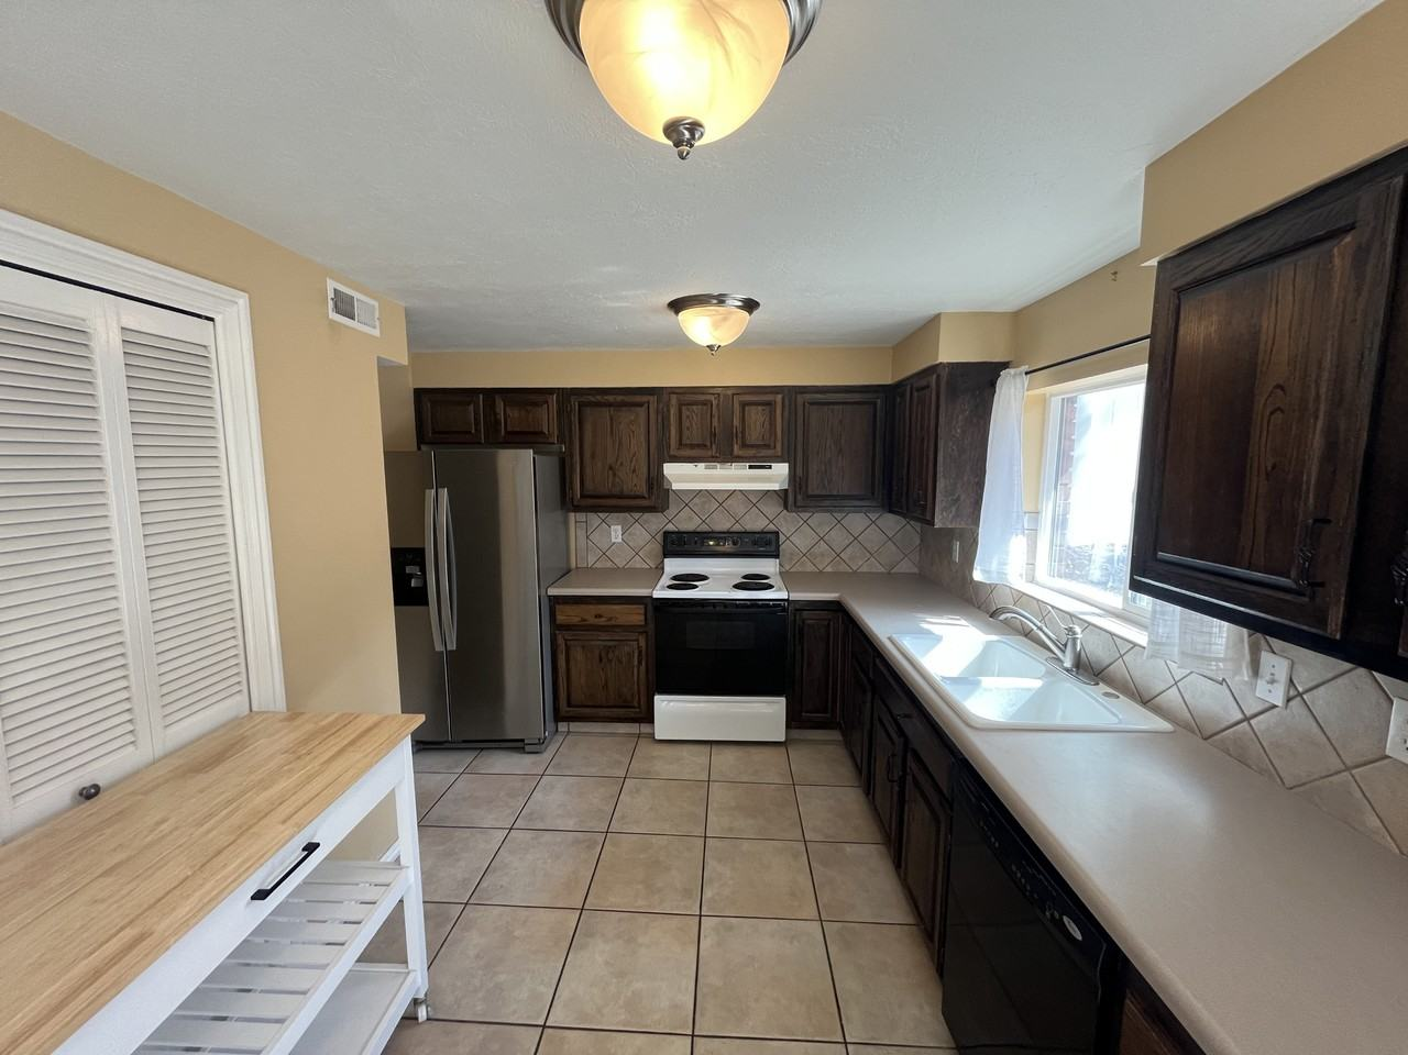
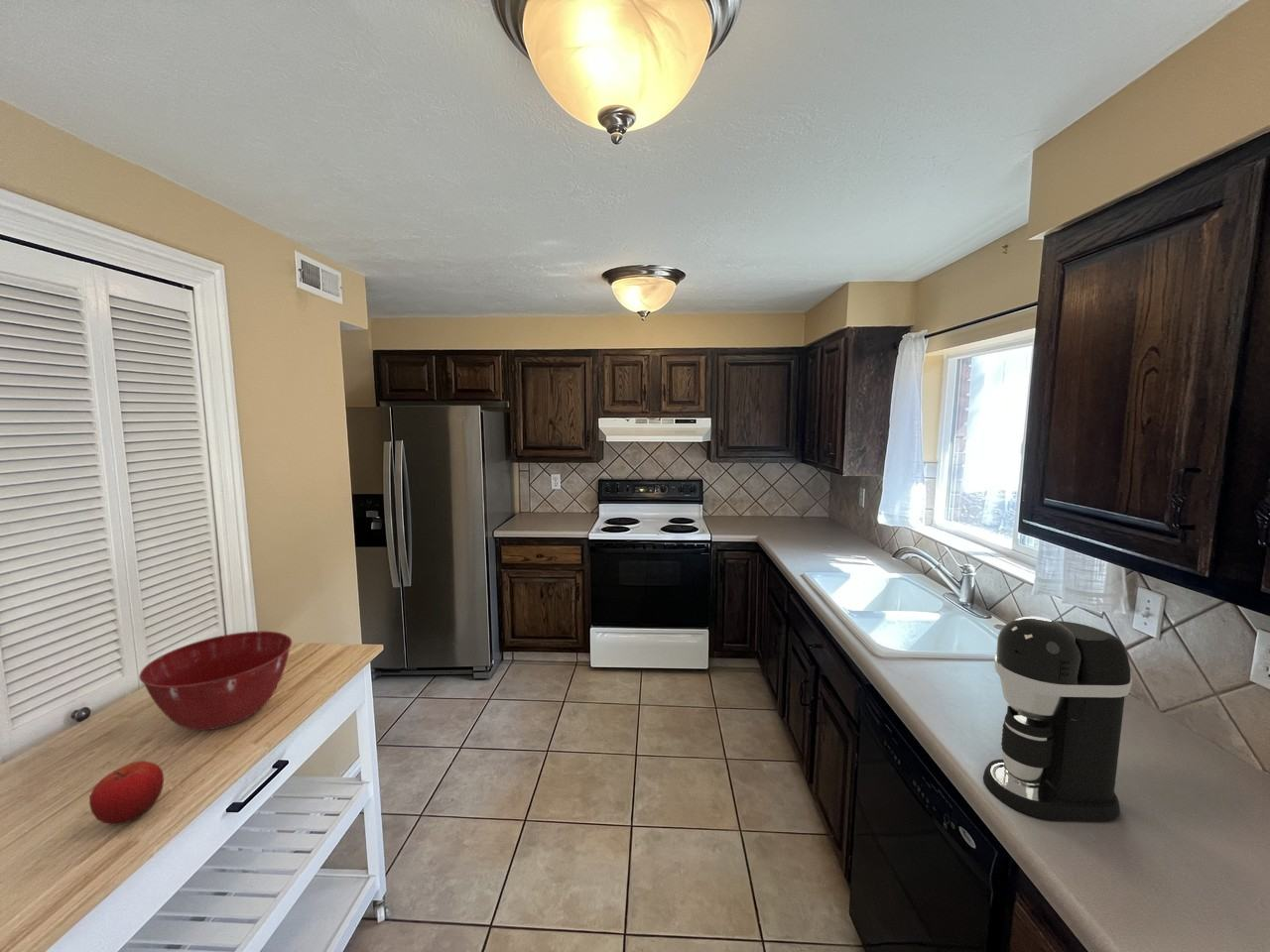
+ fruit (128, 790)
+ mixing bowl (223, 684)
+ coffee maker (1056, 708)
